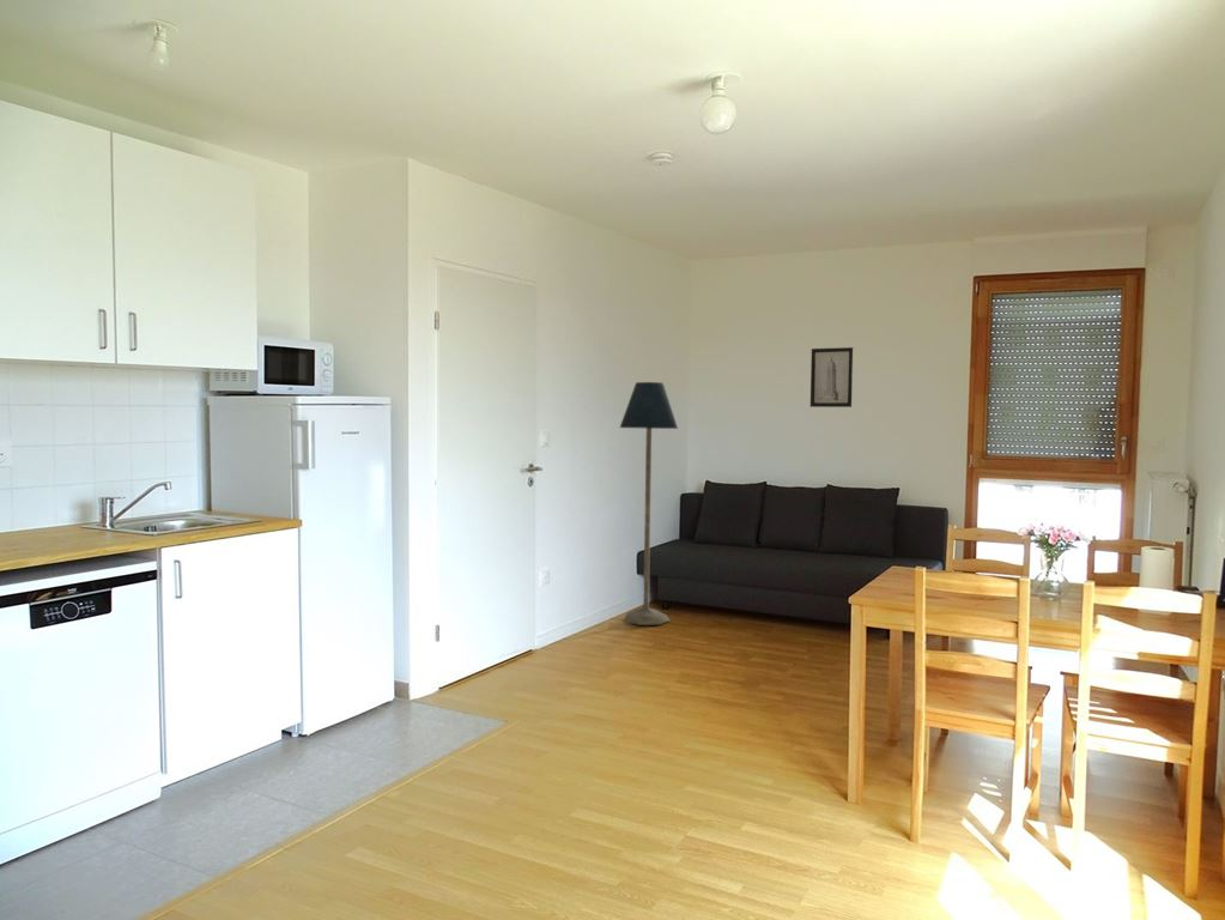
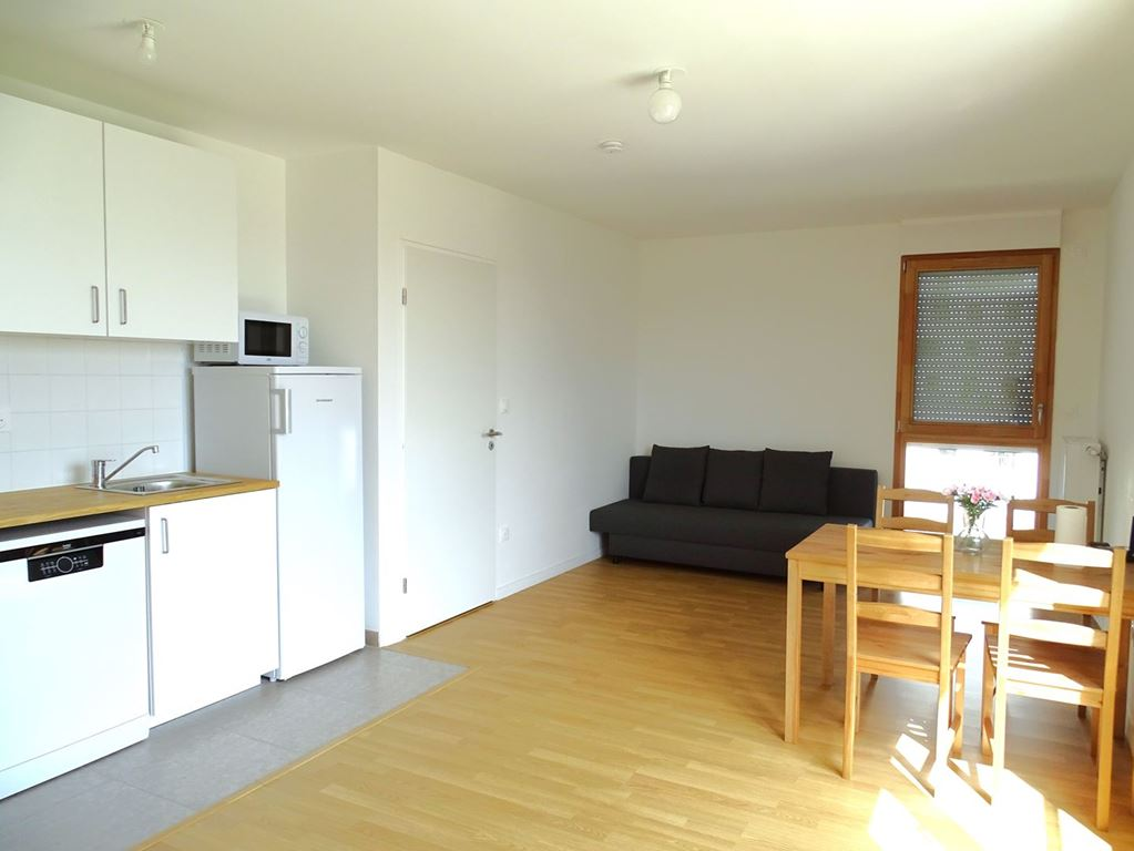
- floor lamp (647, 501)
- wall art (831, 377)
